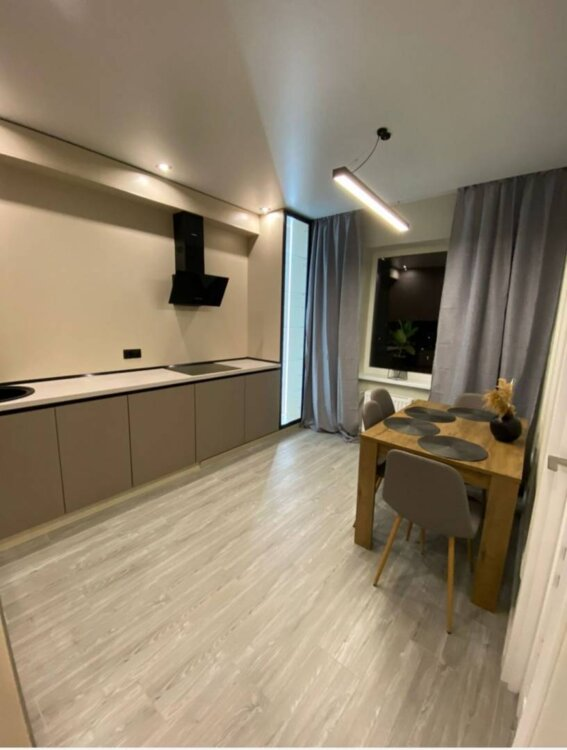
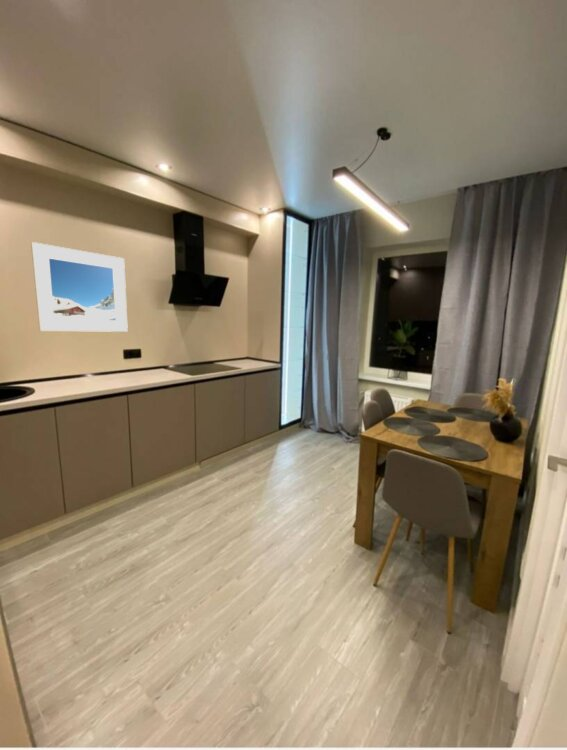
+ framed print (84, 292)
